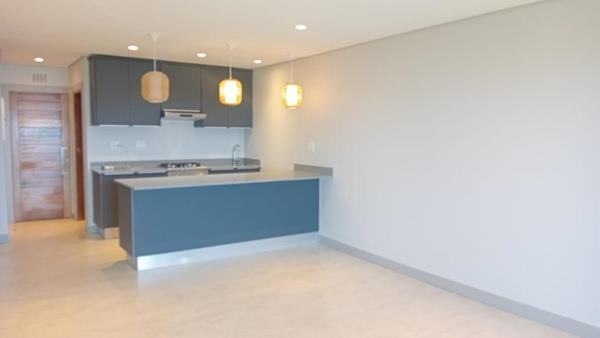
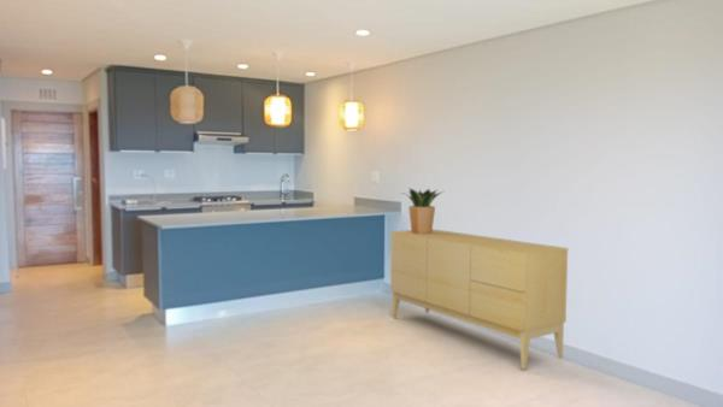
+ sideboard (468, 288)
+ potted plant (423, 210)
